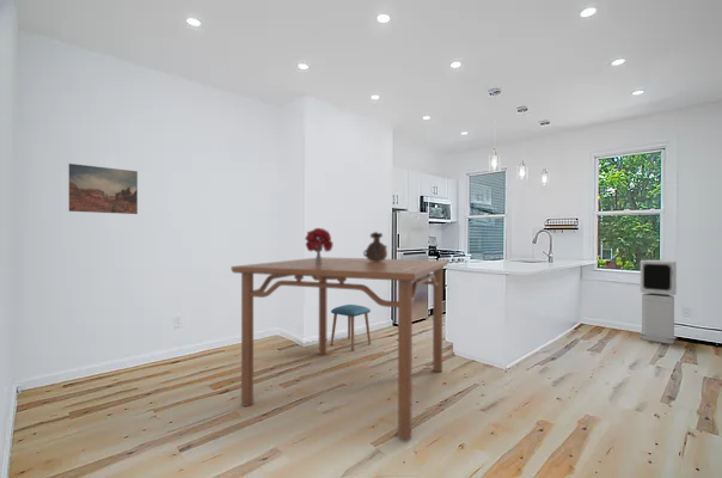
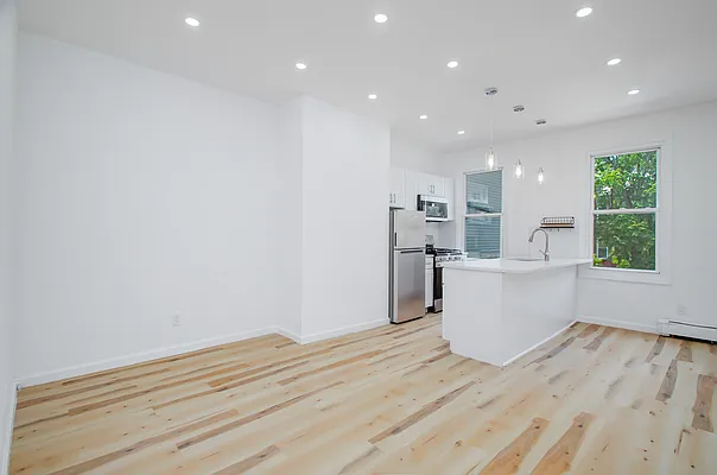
- wall art (104, 190)
- air purifier (659, 299)
- ceramic jug (374, 246)
- dining table (325, 324)
- stool (351, 325)
- bouquet (319, 245)
